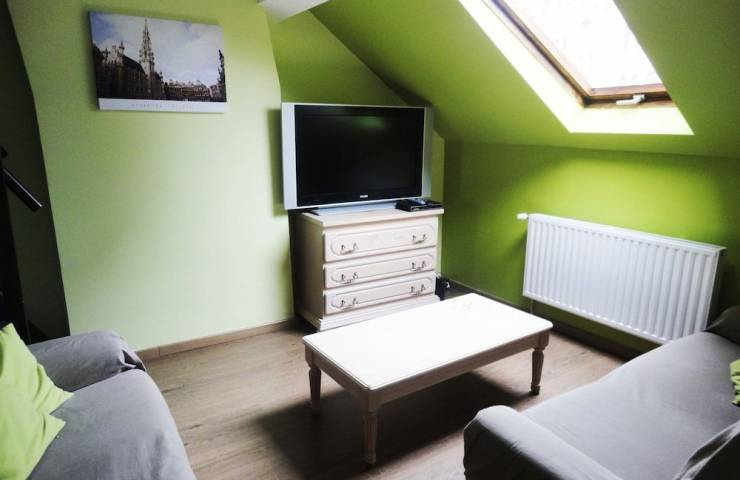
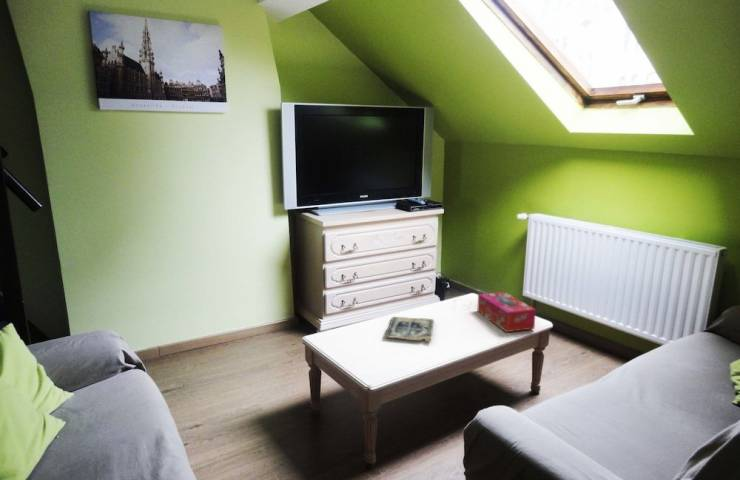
+ magazine (410, 328)
+ tissue box (505, 310)
